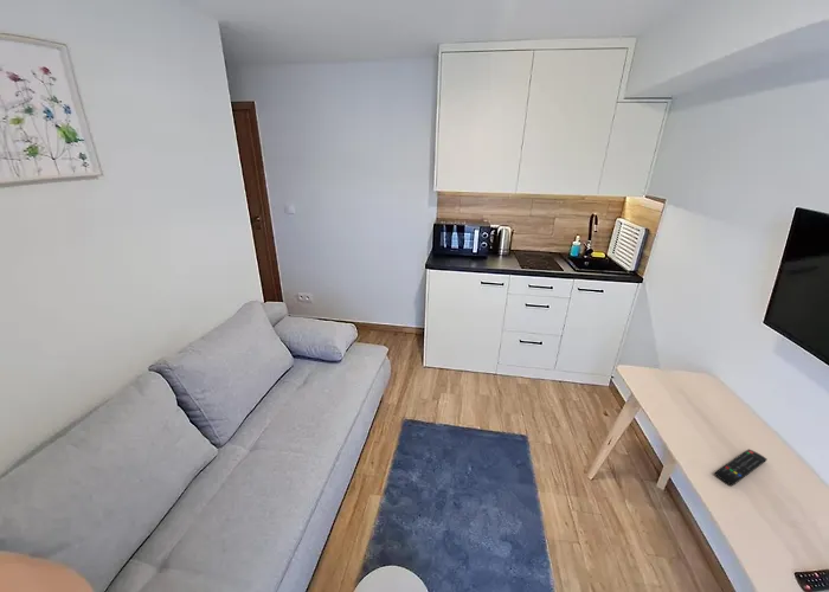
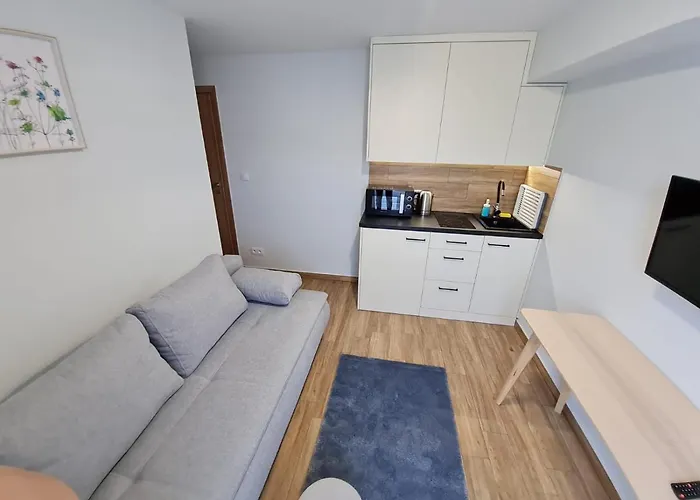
- remote control (741, 466)
